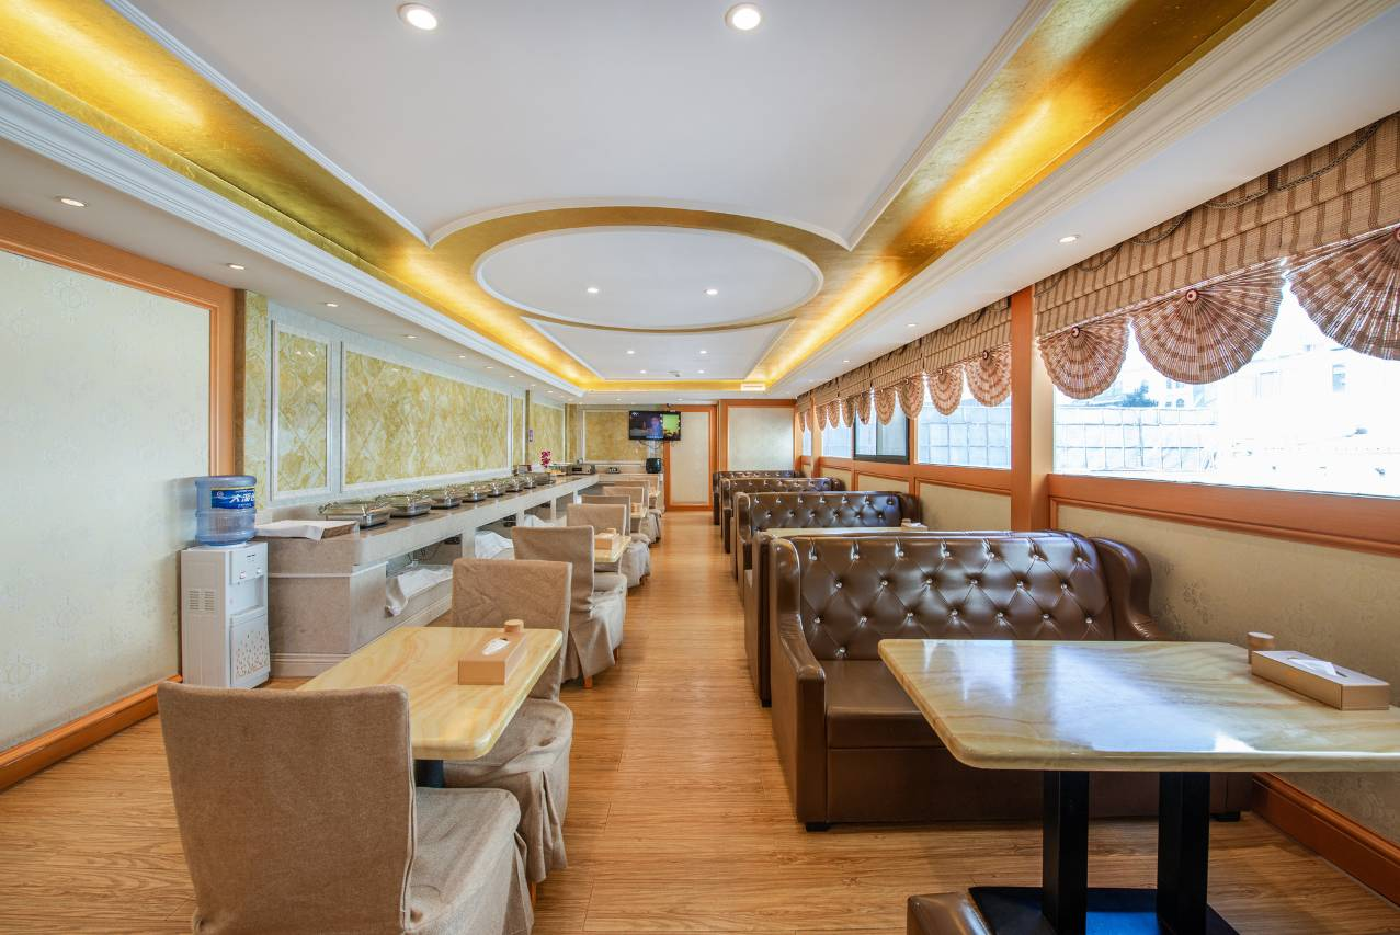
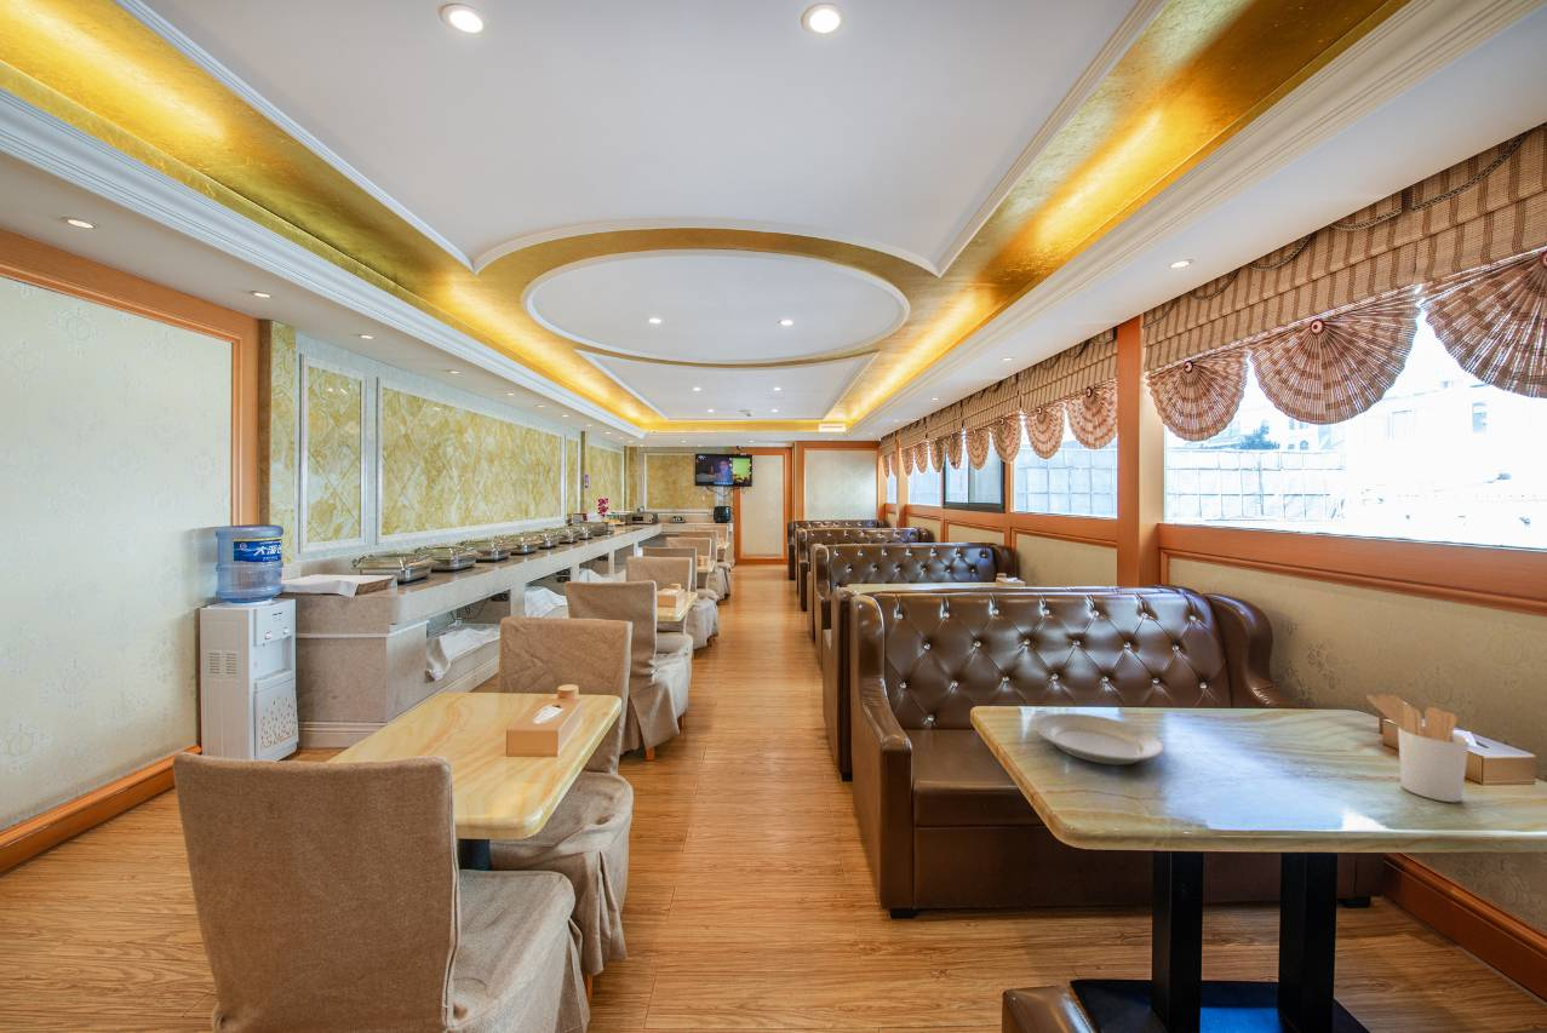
+ plate (1095, 740)
+ utensil holder (1415, 742)
